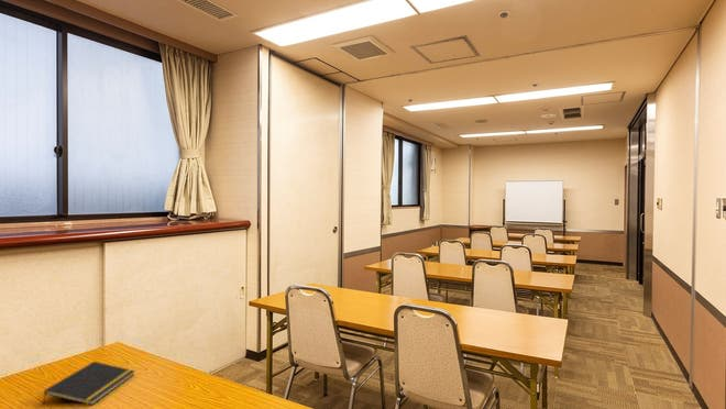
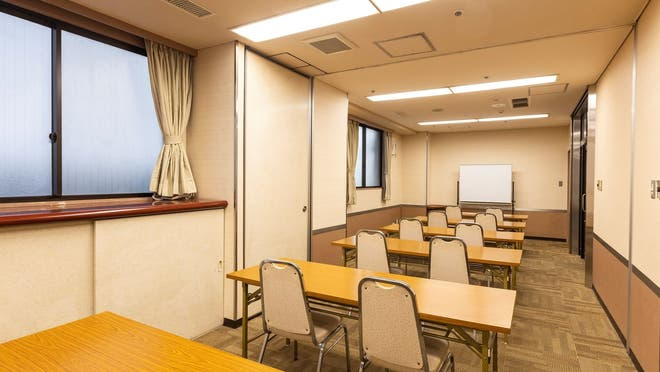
- notepad (92, 380)
